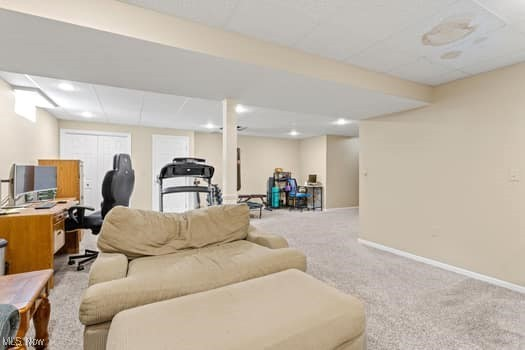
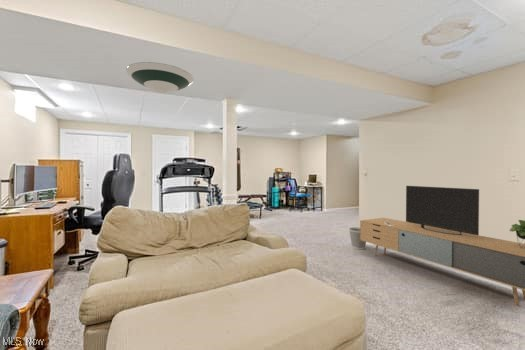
+ wastebasket (358, 238)
+ media console (435, 230)
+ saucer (161, 83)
